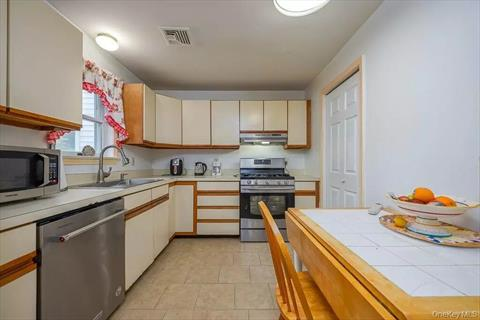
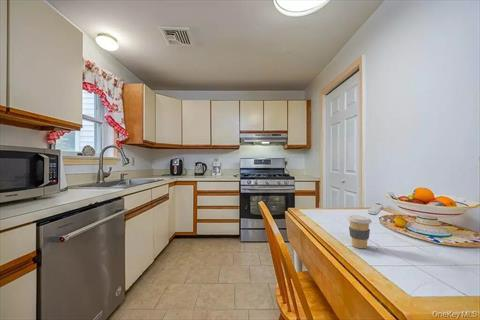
+ coffee cup (359, 231)
